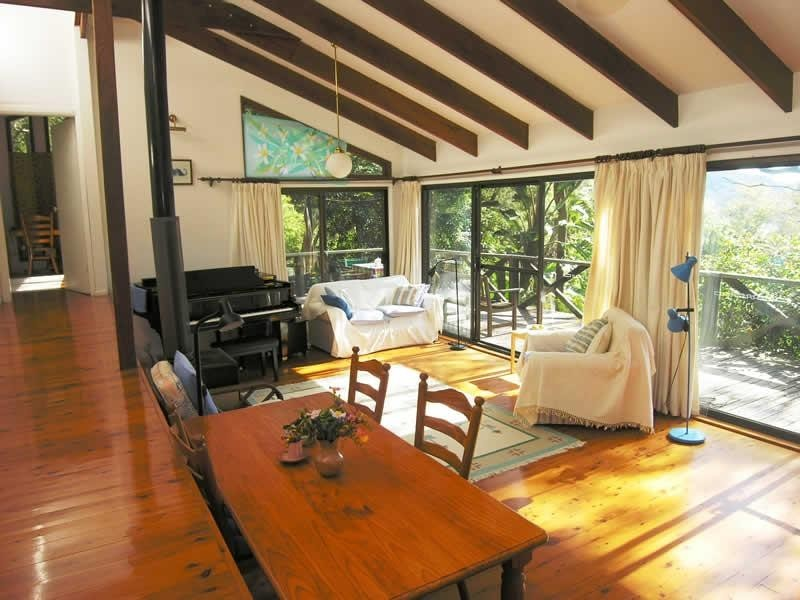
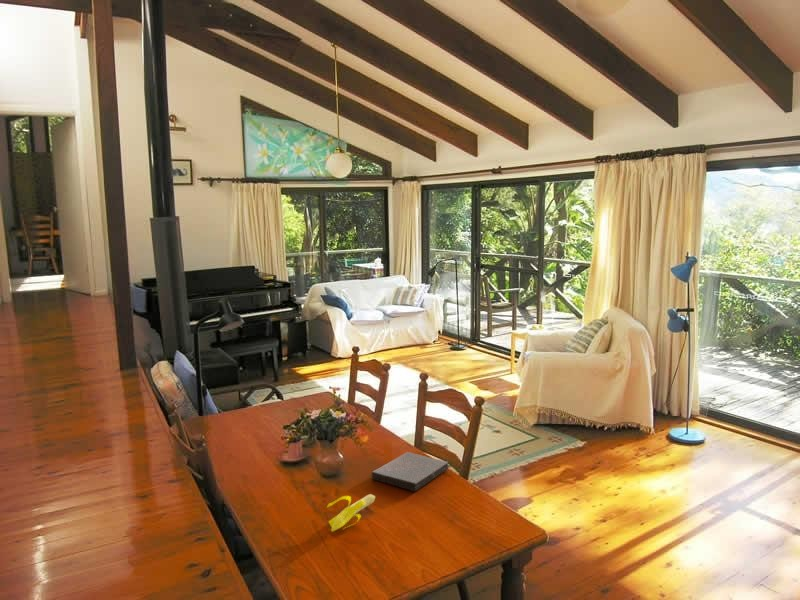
+ book (410, 470)
+ banana (351, 509)
